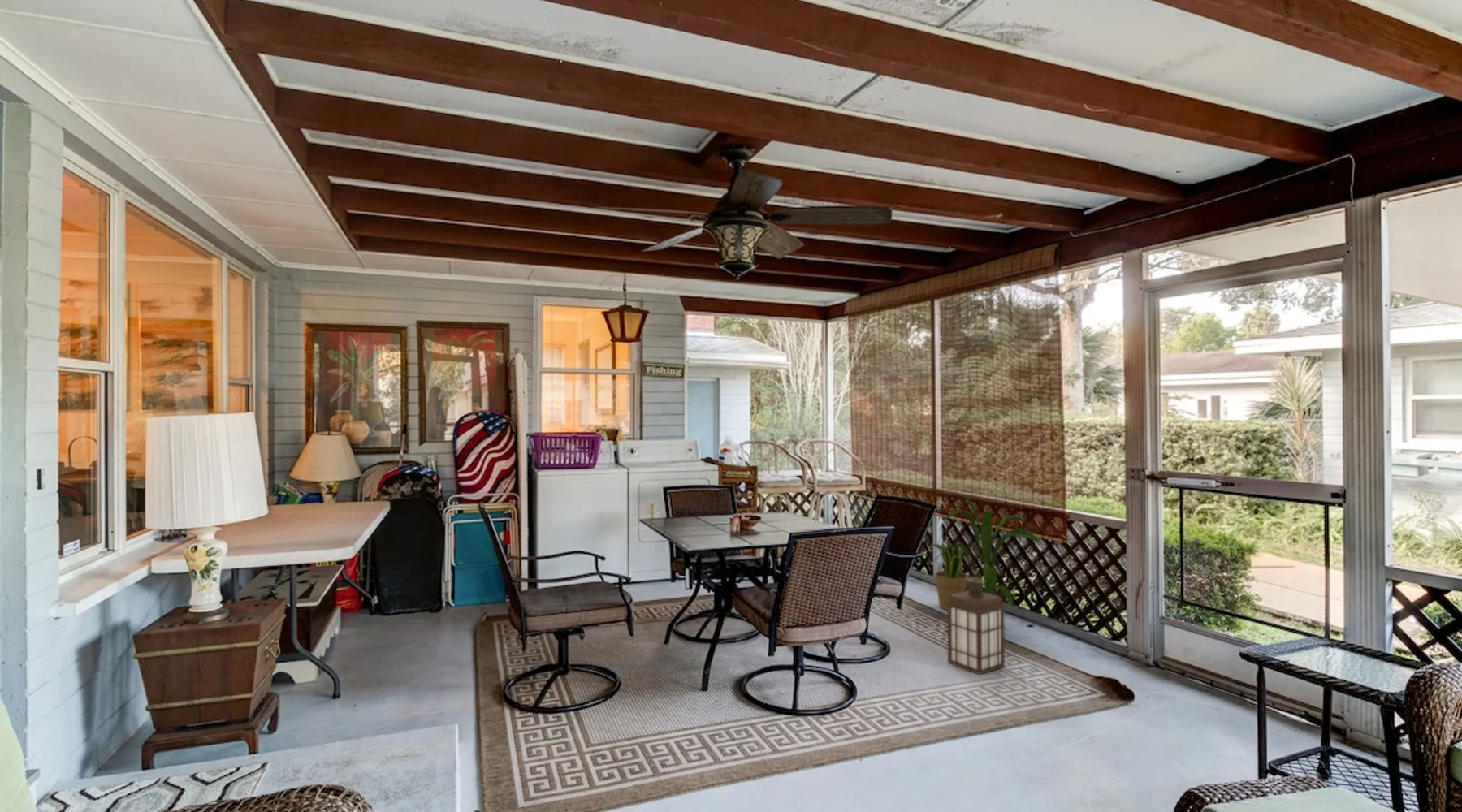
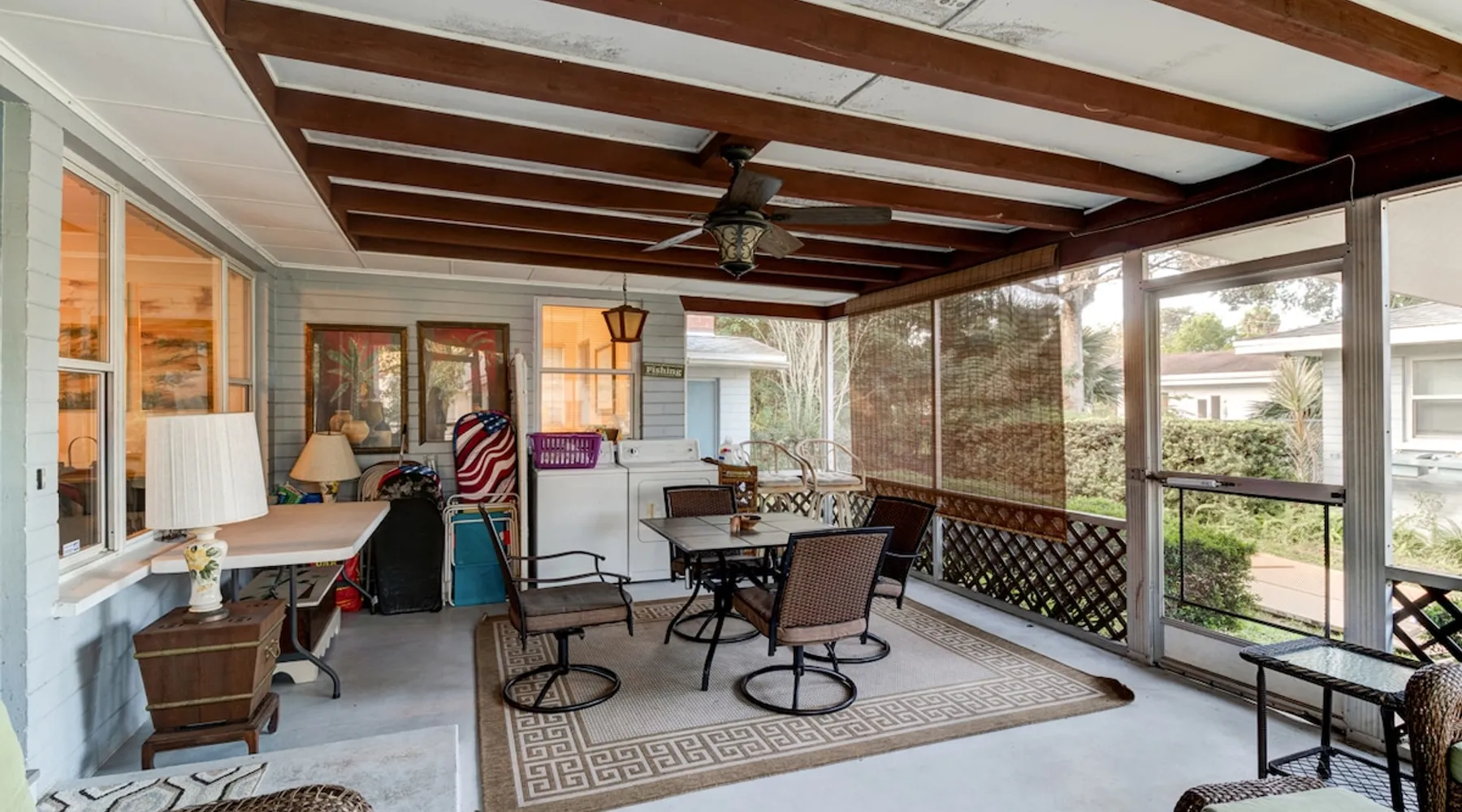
- potted plant (950, 574)
- house plant (992, 564)
- lantern (975, 620)
